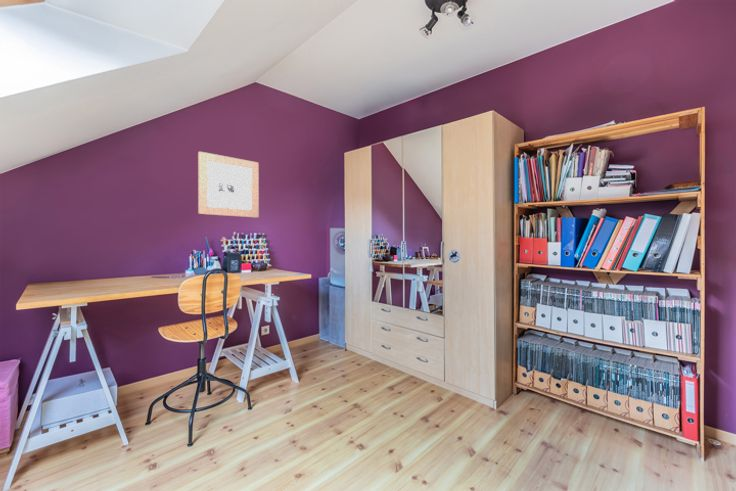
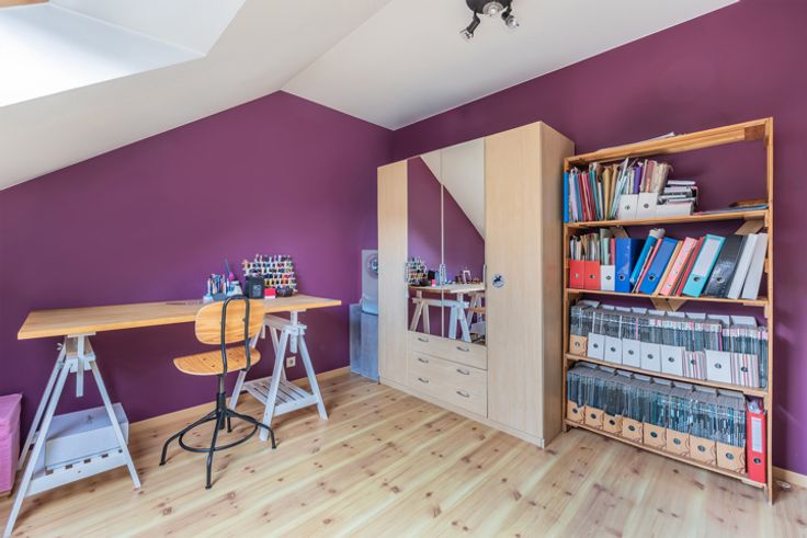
- wall art (230, 186)
